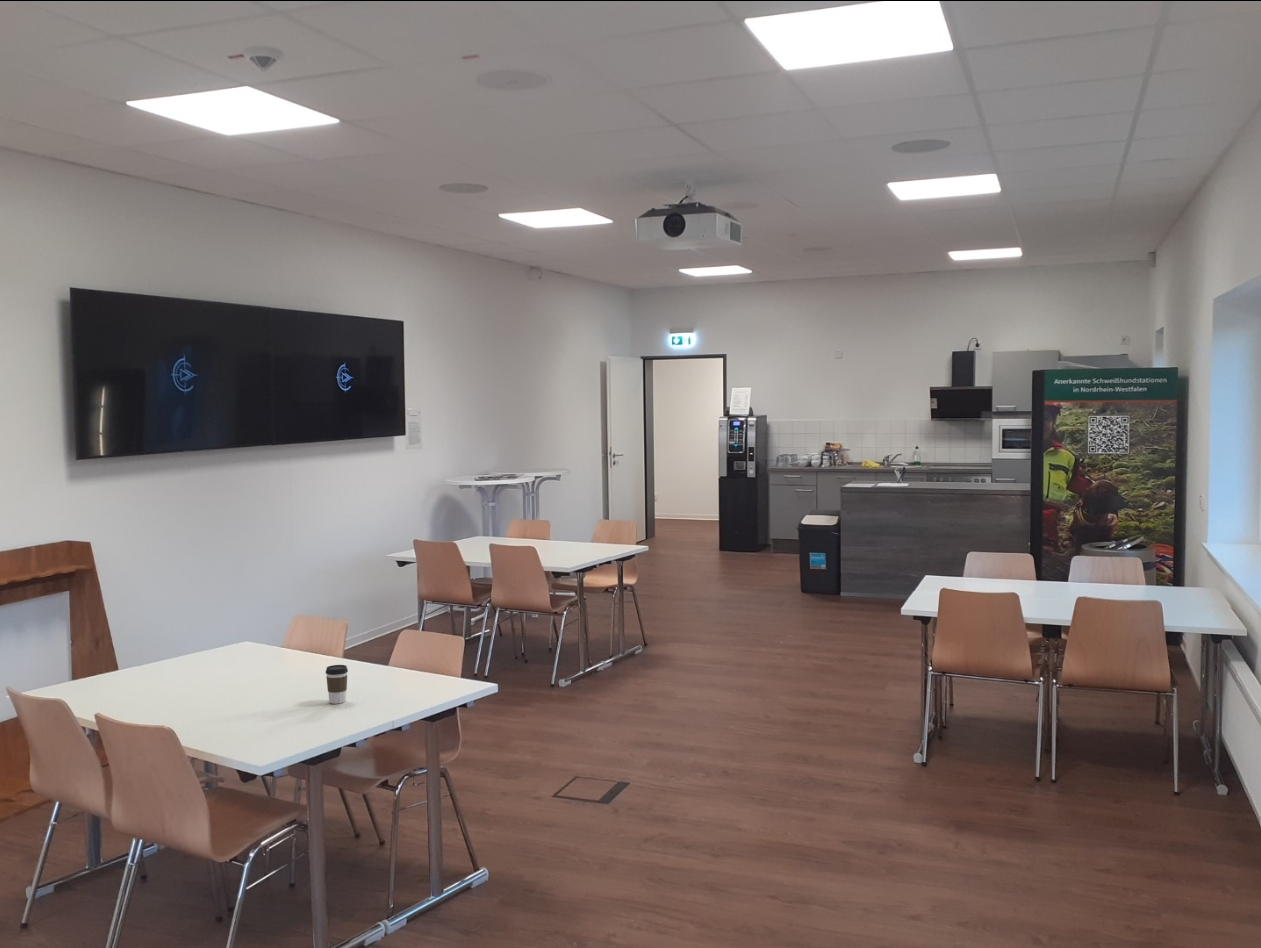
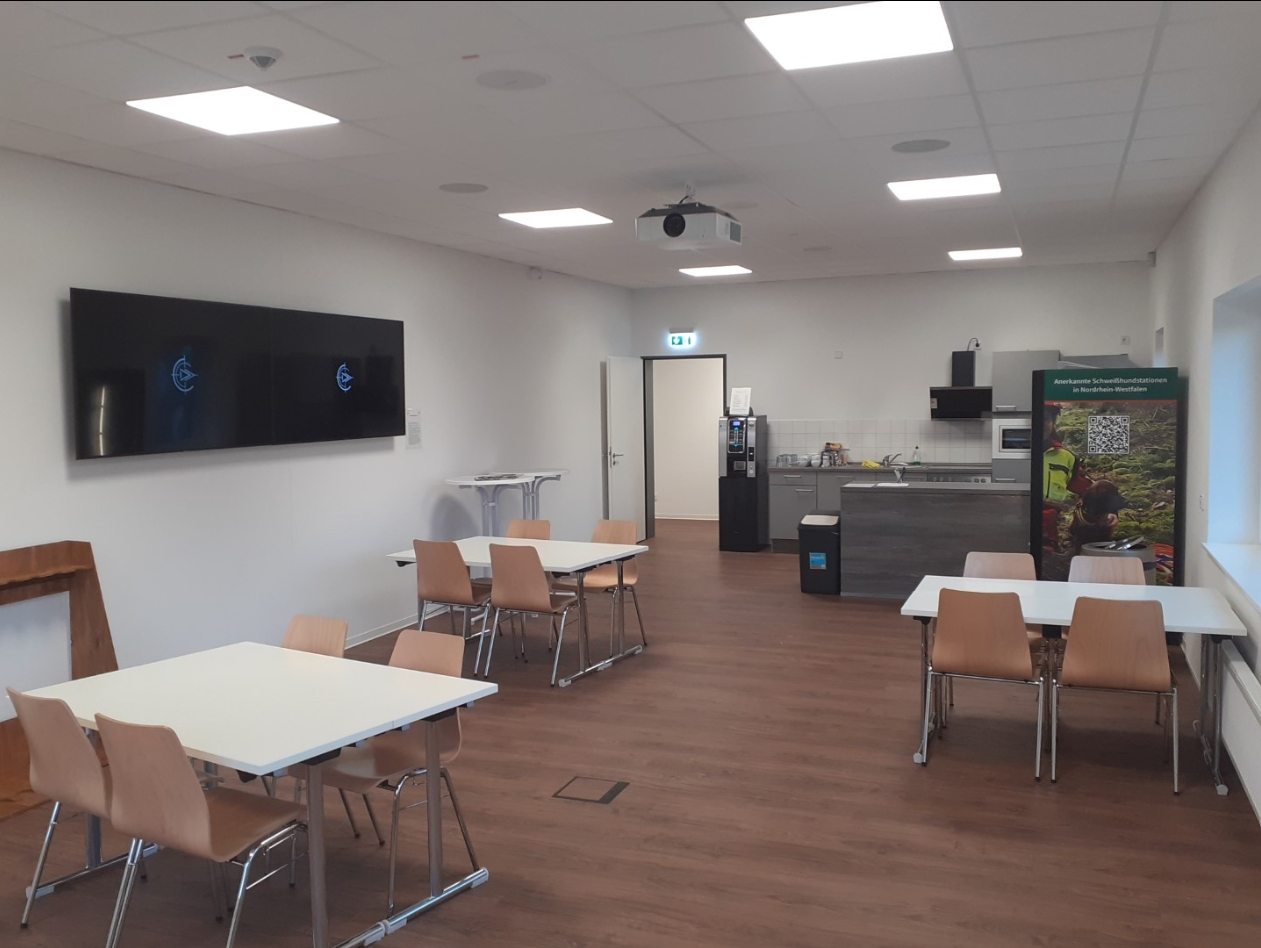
- coffee cup (337, 684)
